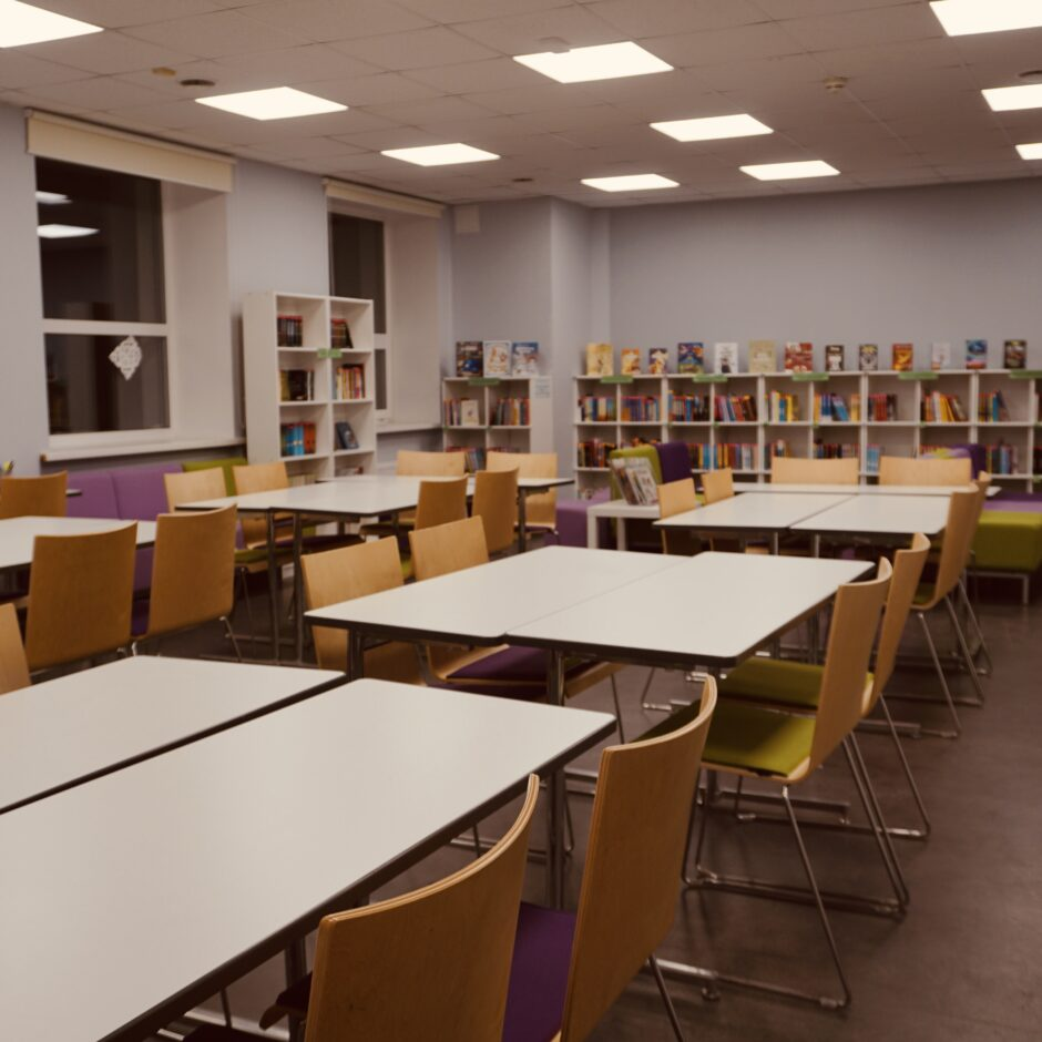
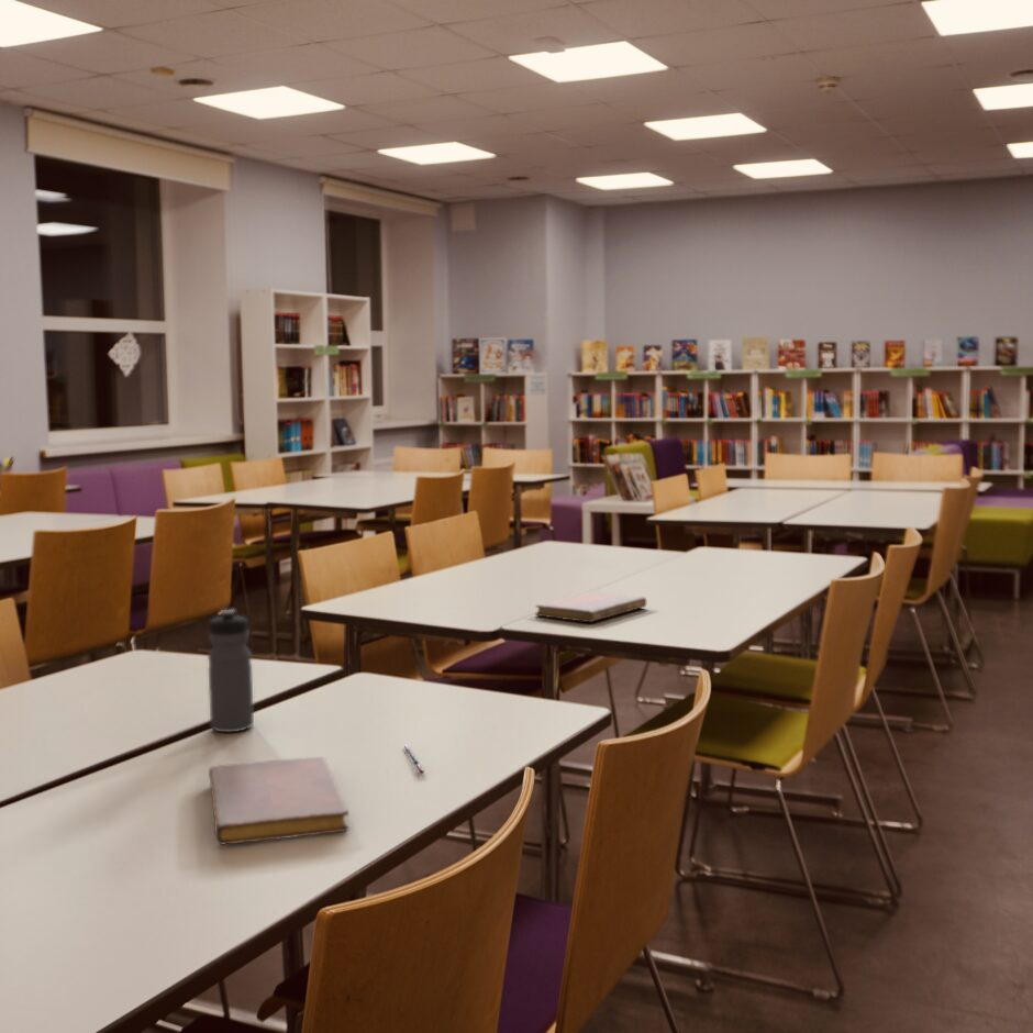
+ pen (413, 758)
+ notebook (591, 606)
+ water bottle (230, 668)
+ notebook (275, 796)
